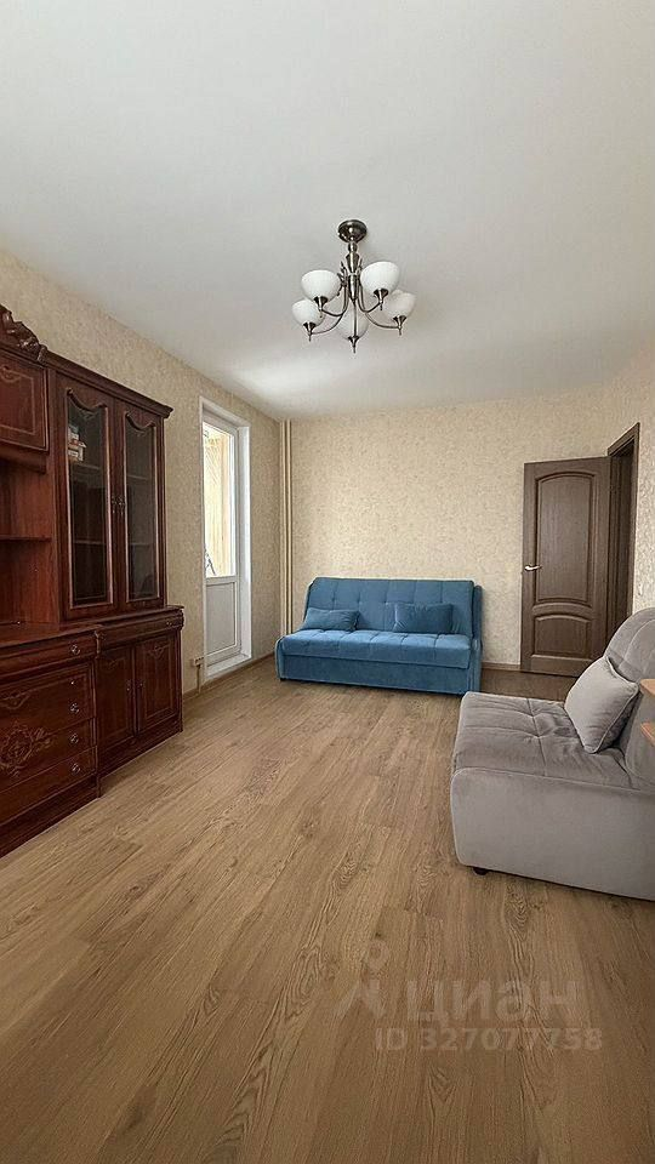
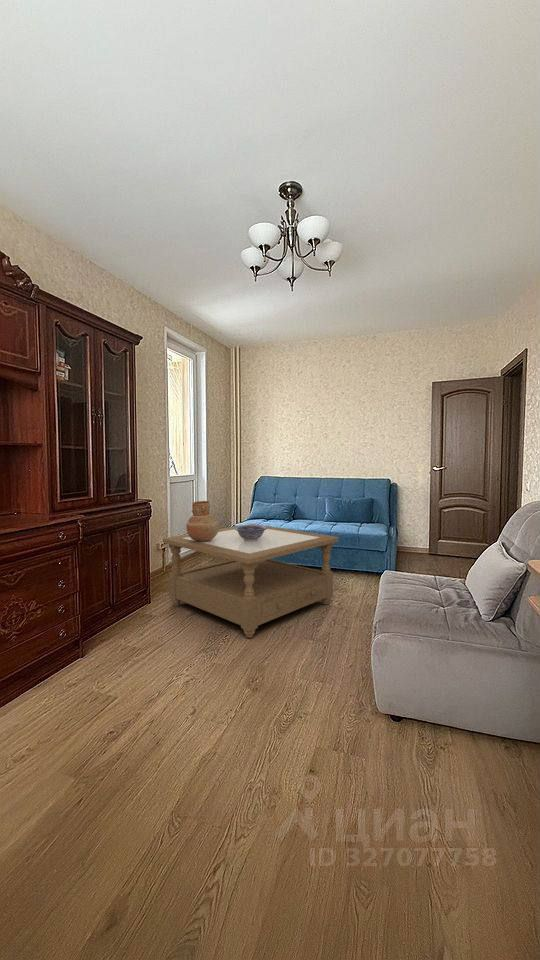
+ coffee table (251, 571)
+ vase (202, 520)
+ decorative bowl (250, 533)
